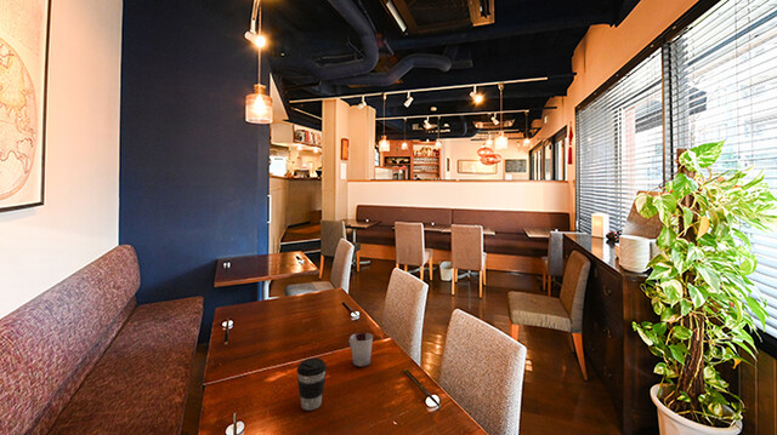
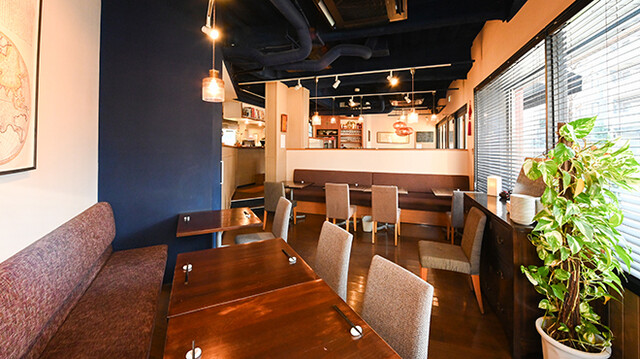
- coffee cup (311, 383)
- cup (358, 348)
